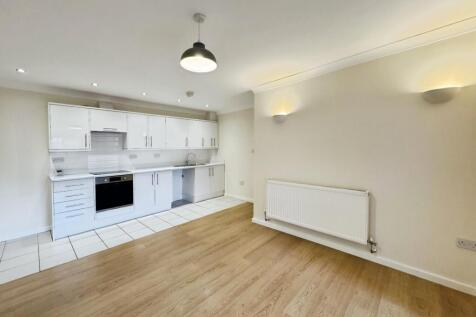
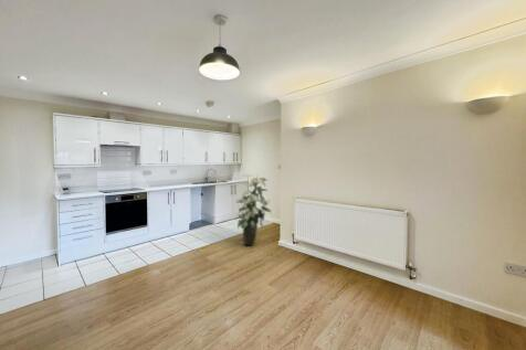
+ indoor plant (251, 209)
